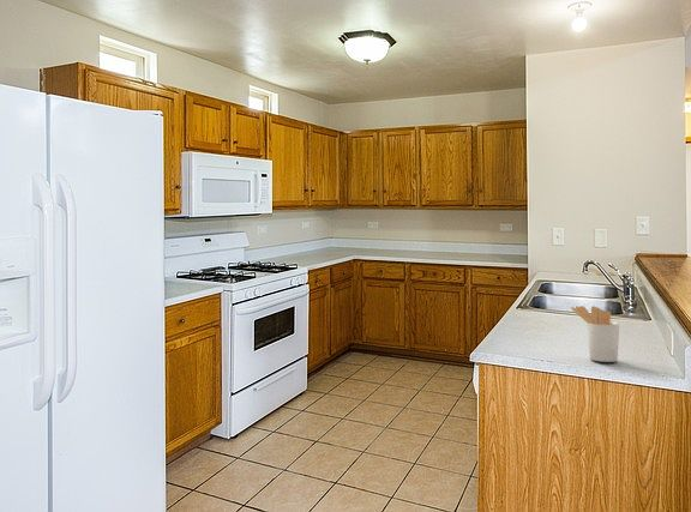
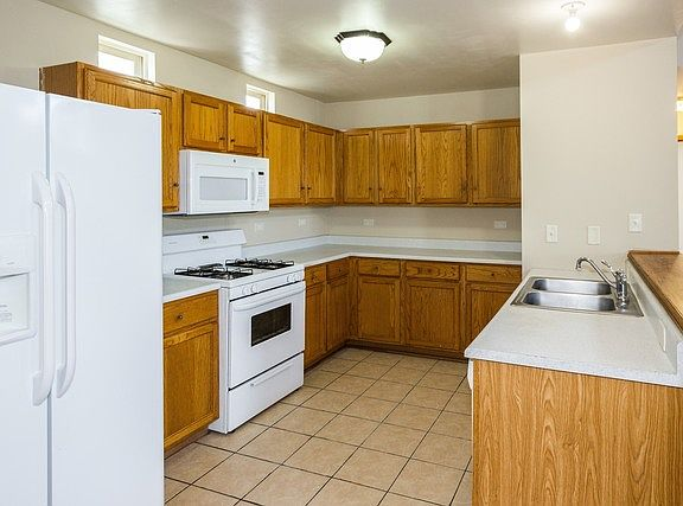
- utensil holder (595, 331)
